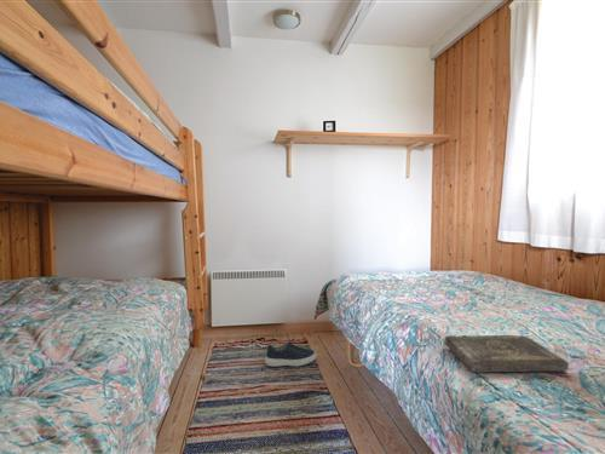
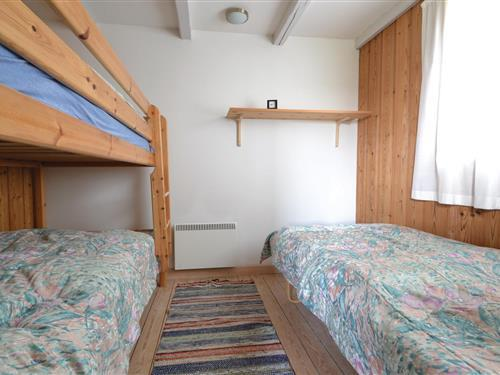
- book (501, 351)
- shoe (290, 352)
